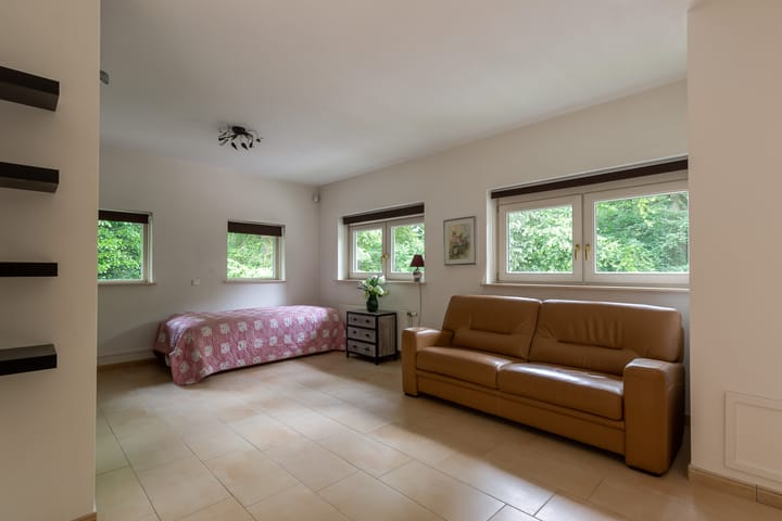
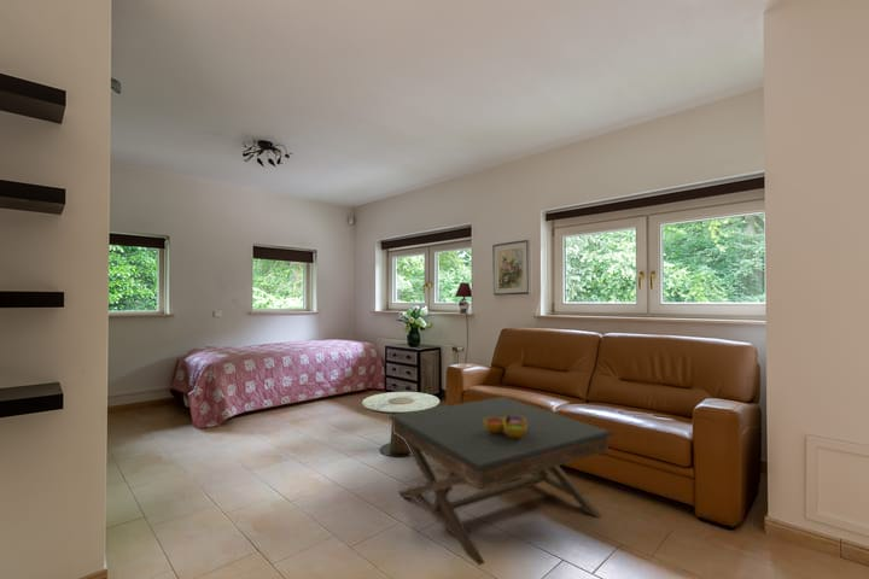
+ coffee table (494, 462)
+ side table (392, 425)
+ decorative bowl (505, 422)
